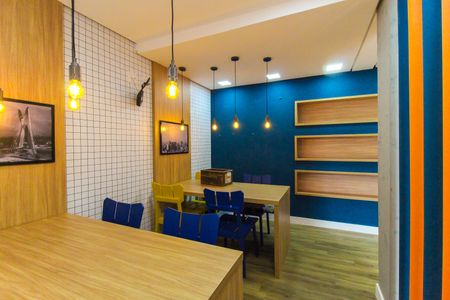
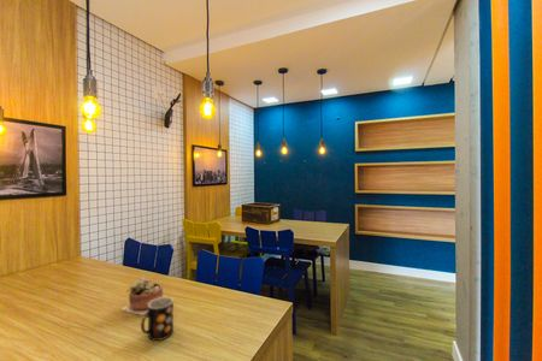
+ mug (158, 319)
+ succulent plant (146, 291)
